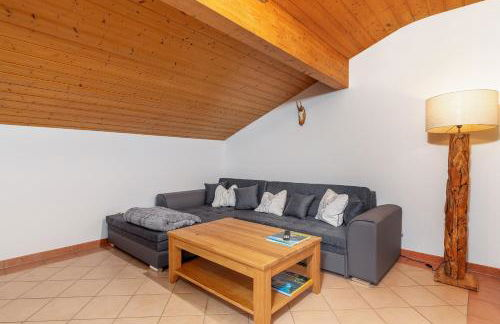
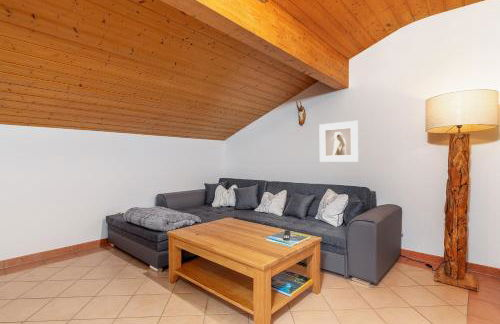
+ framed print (337, 142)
